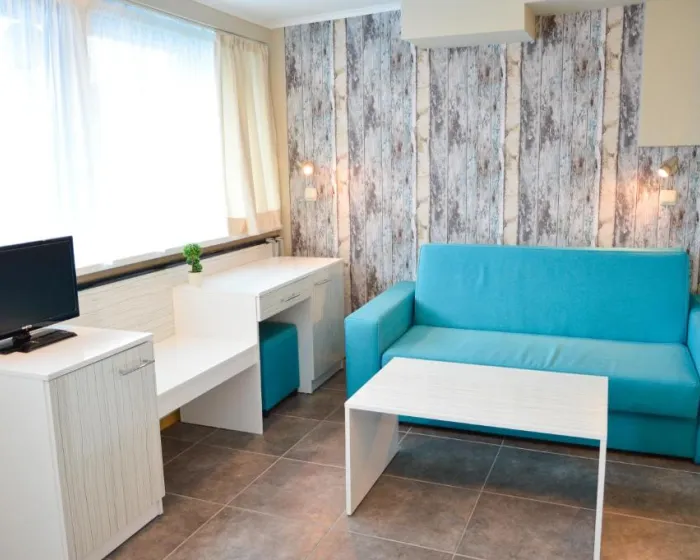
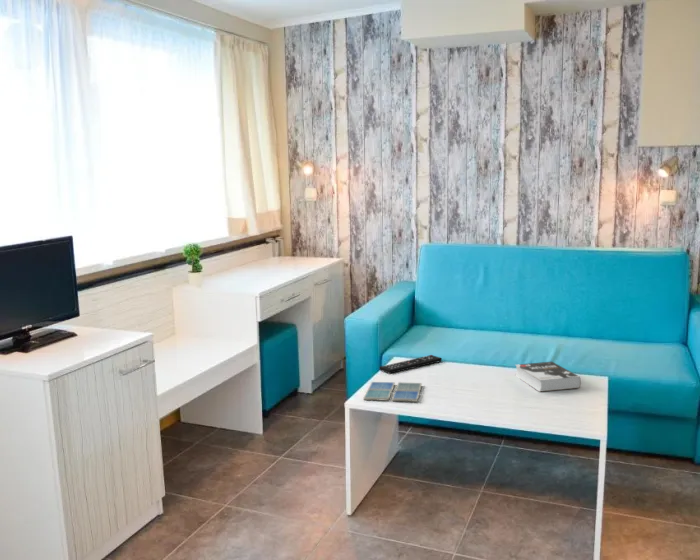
+ remote control (411, 363)
+ book (546, 375)
+ drink coaster (392, 390)
